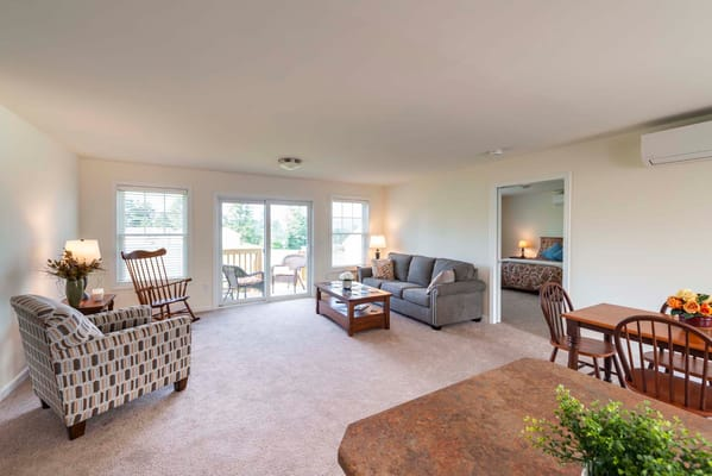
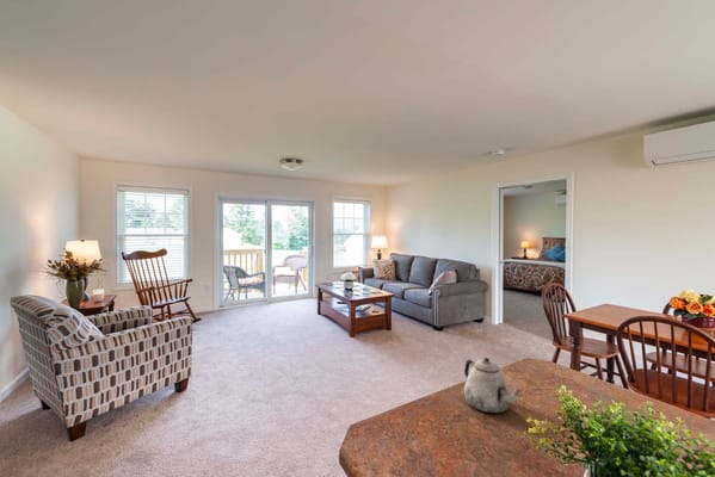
+ teapot (489, 383)
